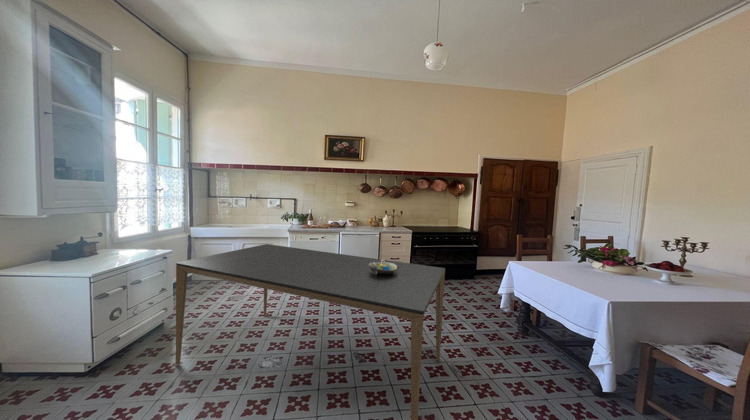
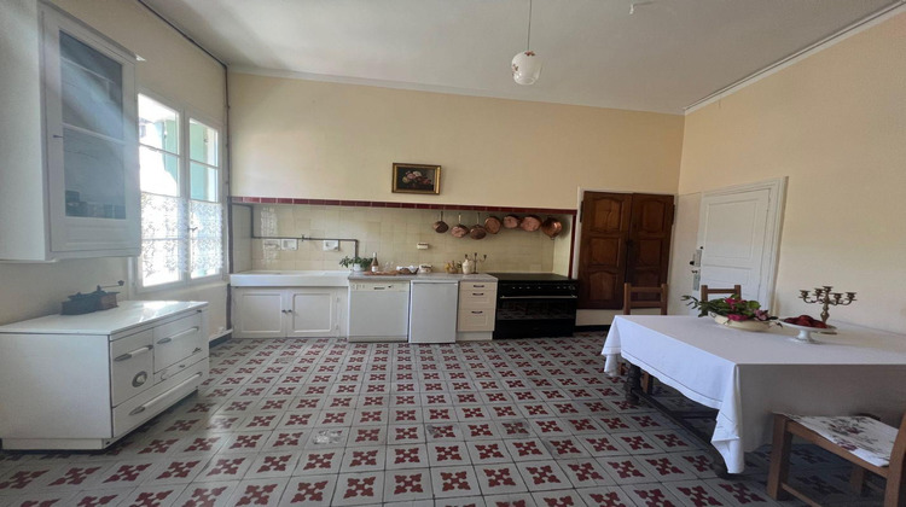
- dining table (317, 299)
- decorative bowl (381, 266)
